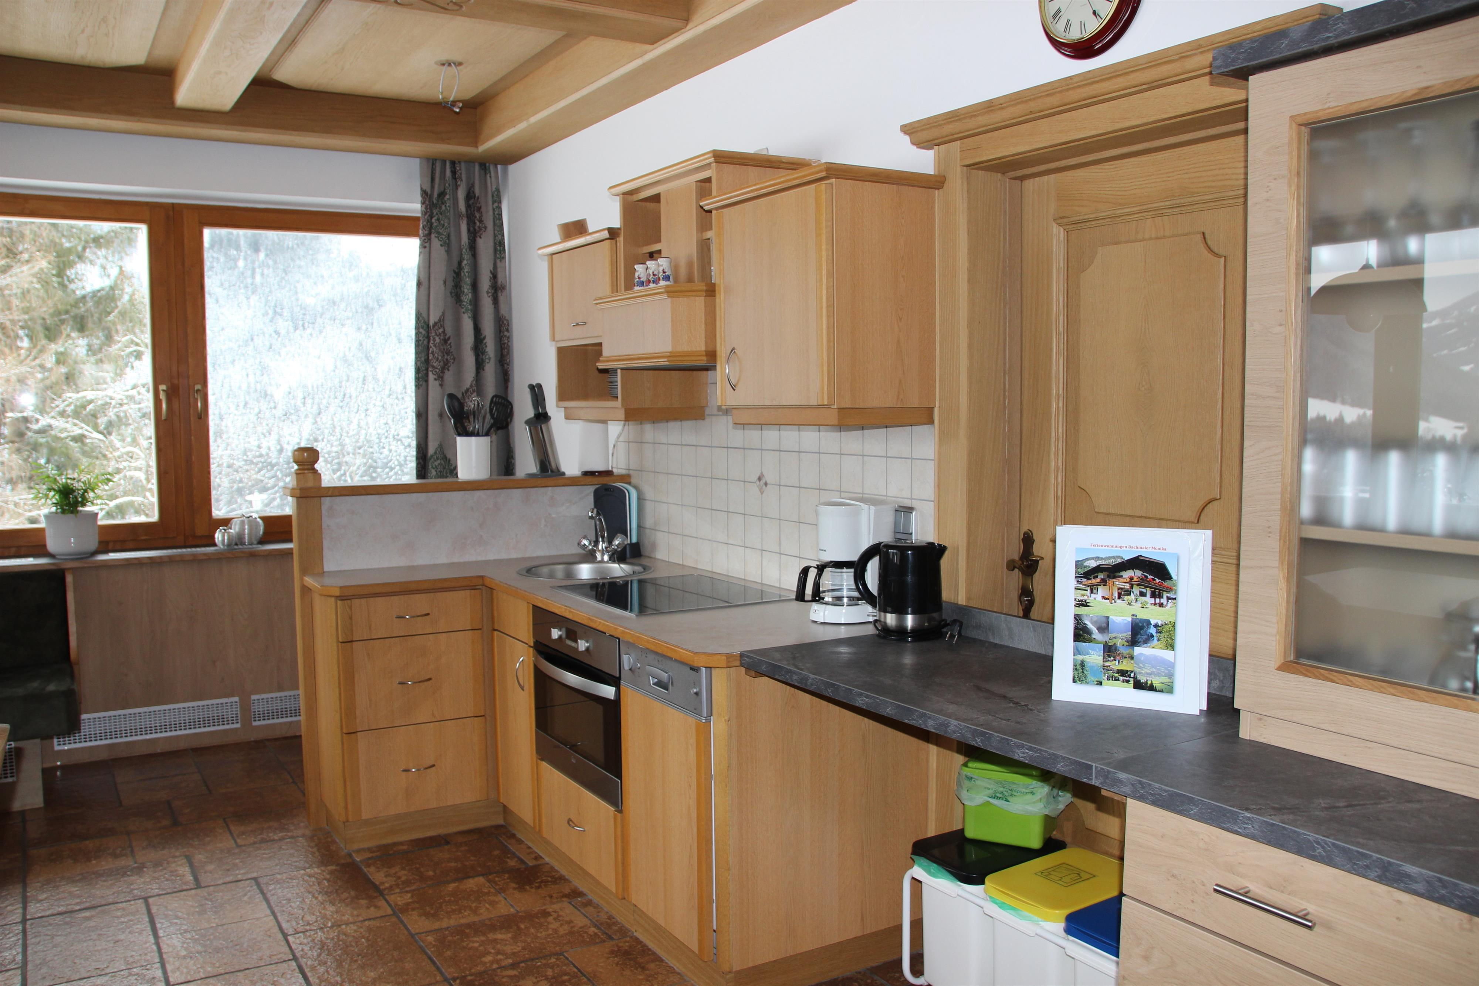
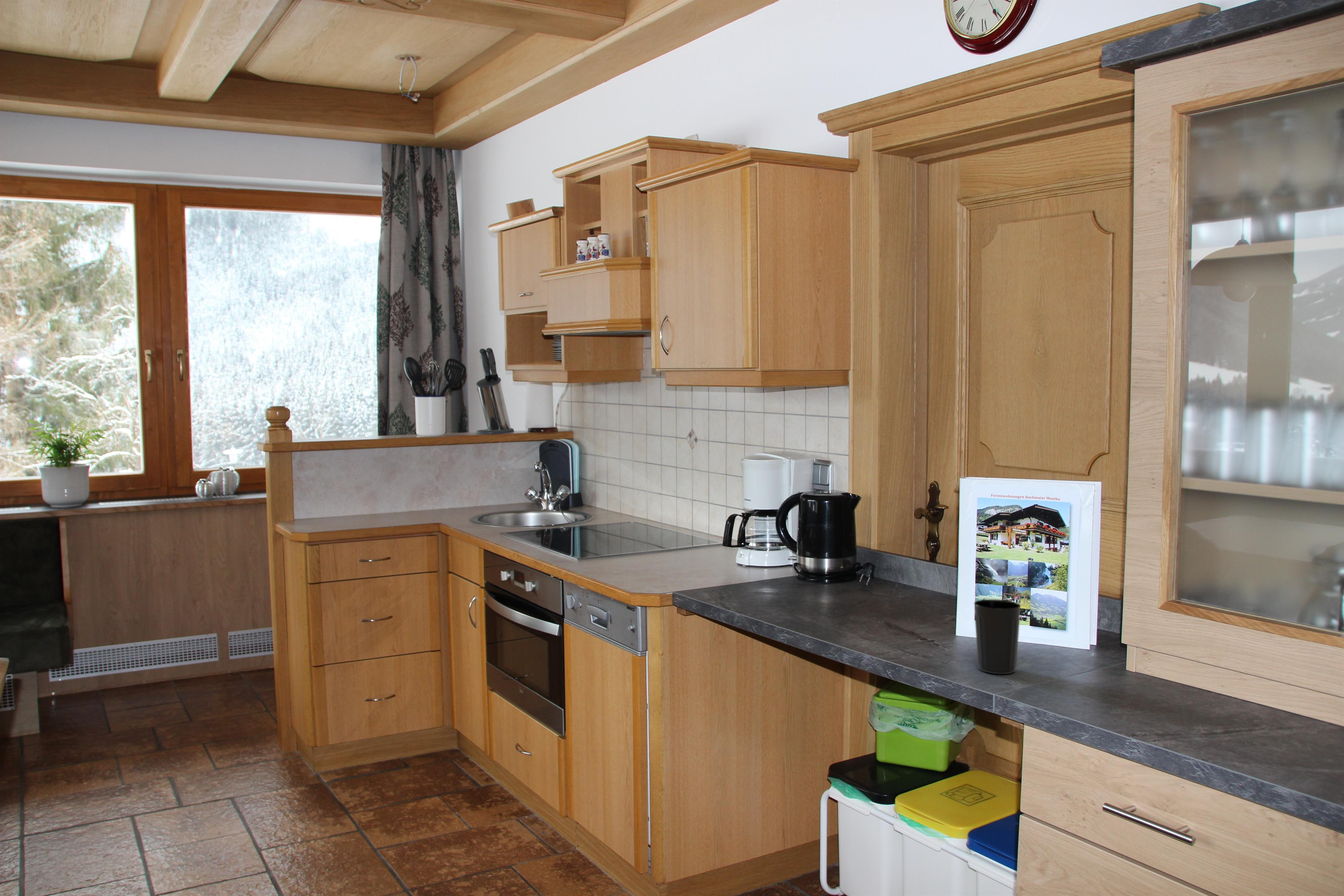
+ cup (997, 637)
